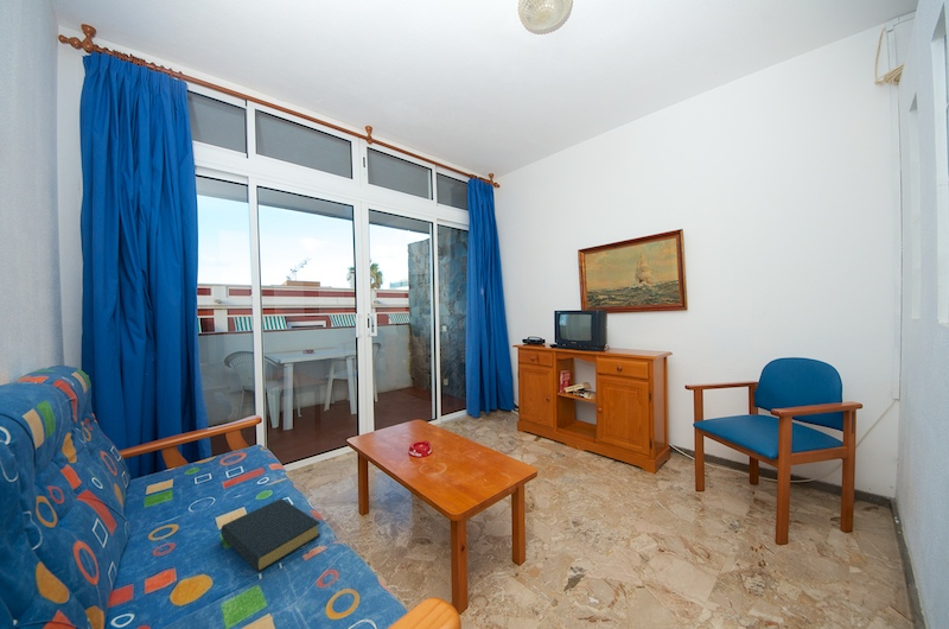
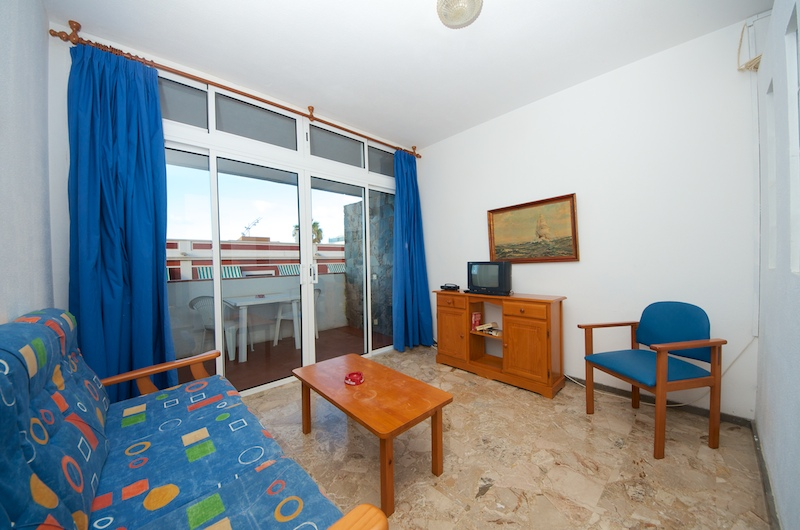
- hardback book (270, 530)
